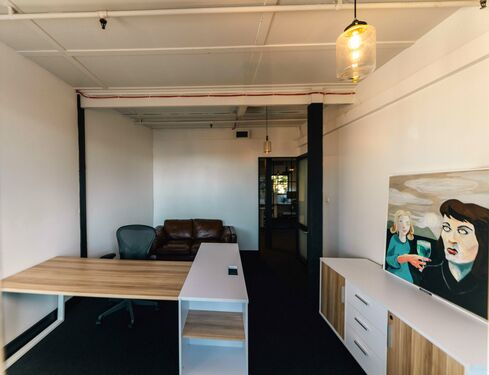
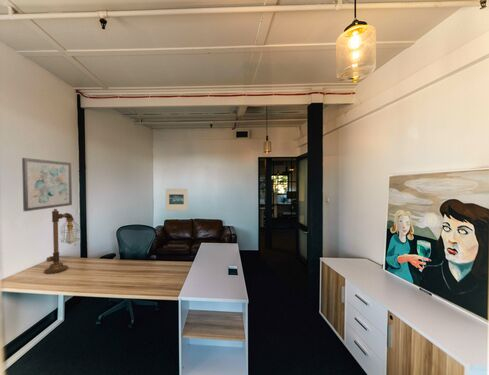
+ wall art (50, 184)
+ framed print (176, 199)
+ desk lamp (62, 240)
